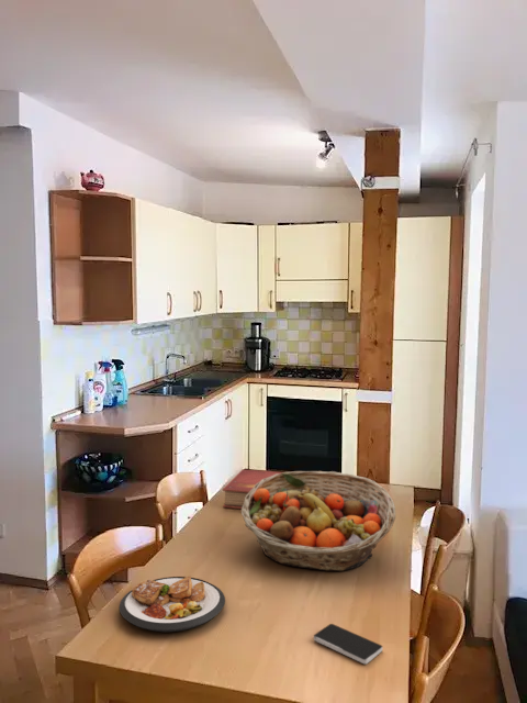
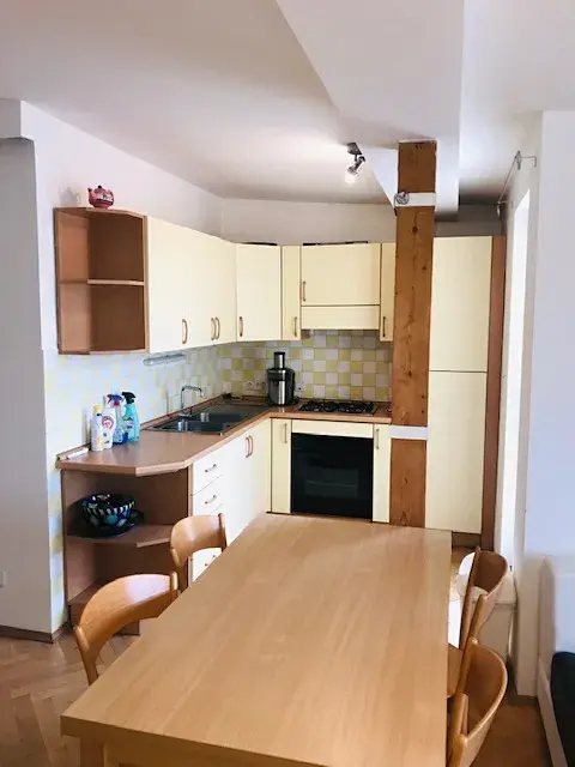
- fruit basket (316, 517)
- book (253, 487)
- plate (172, 599)
- smartphone (347, 643)
